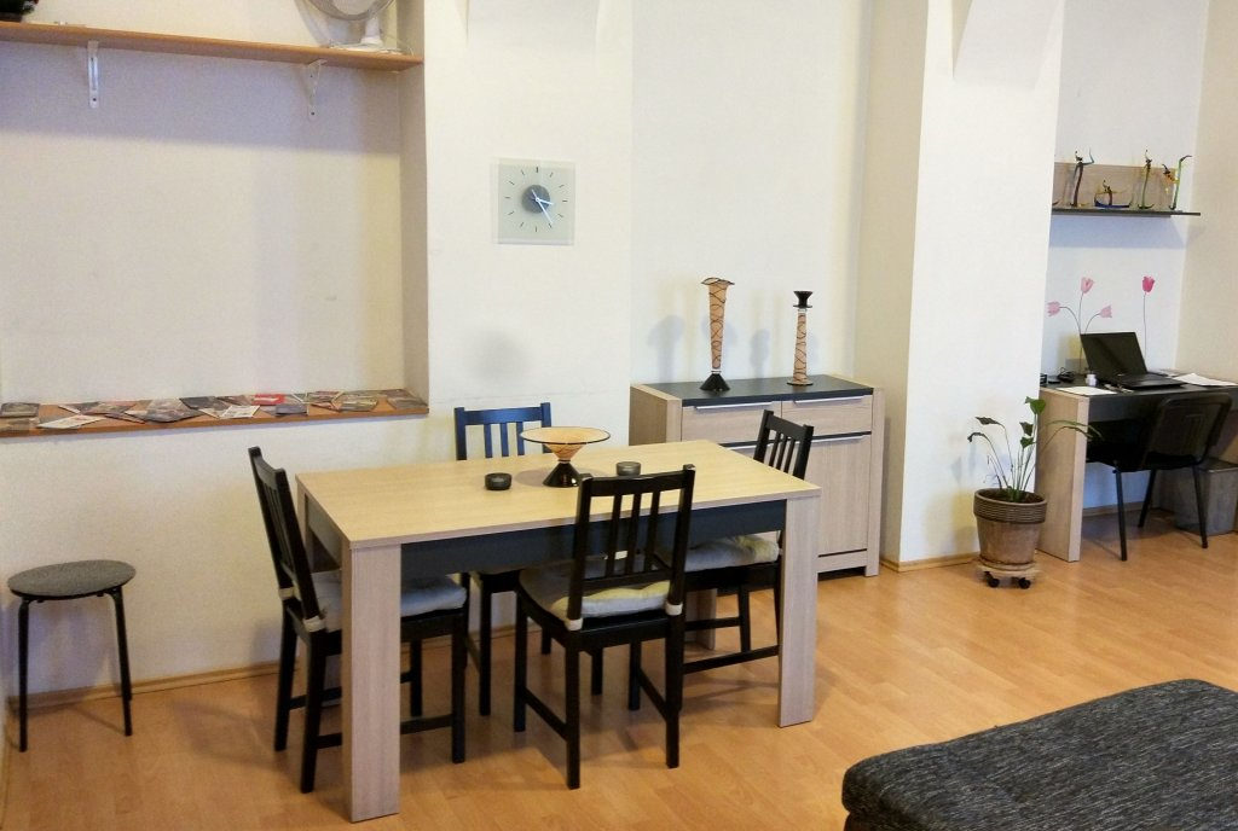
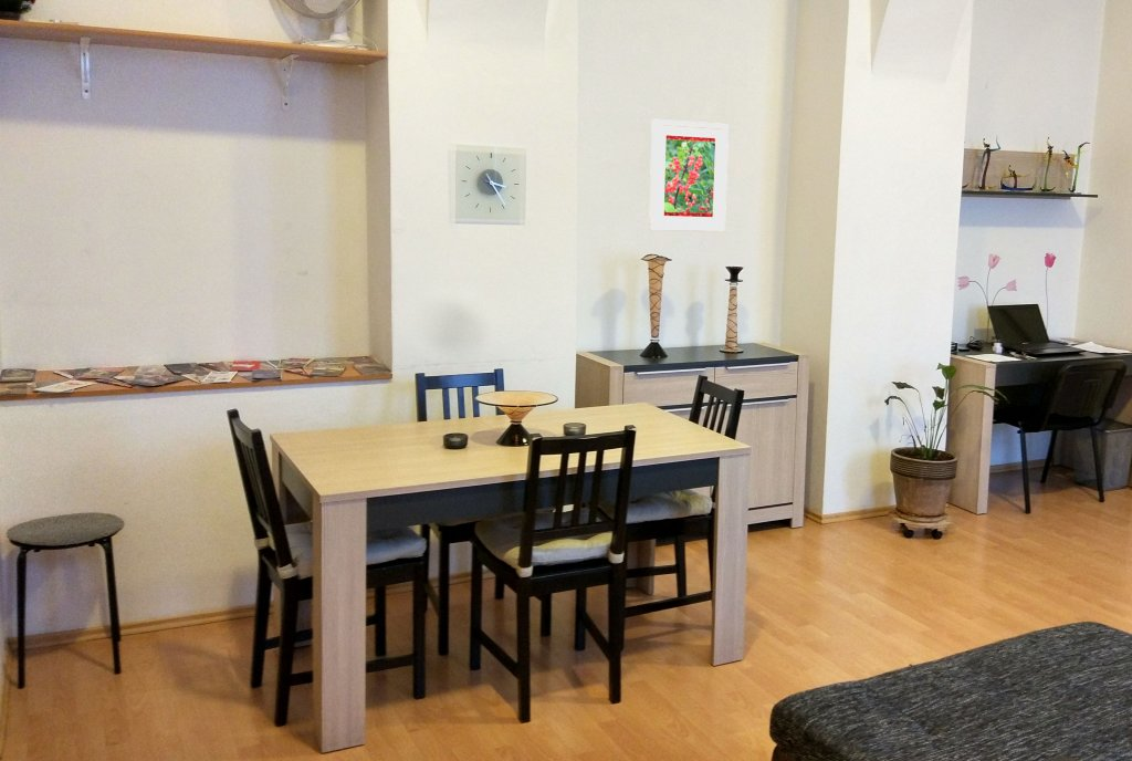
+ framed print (689, 176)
